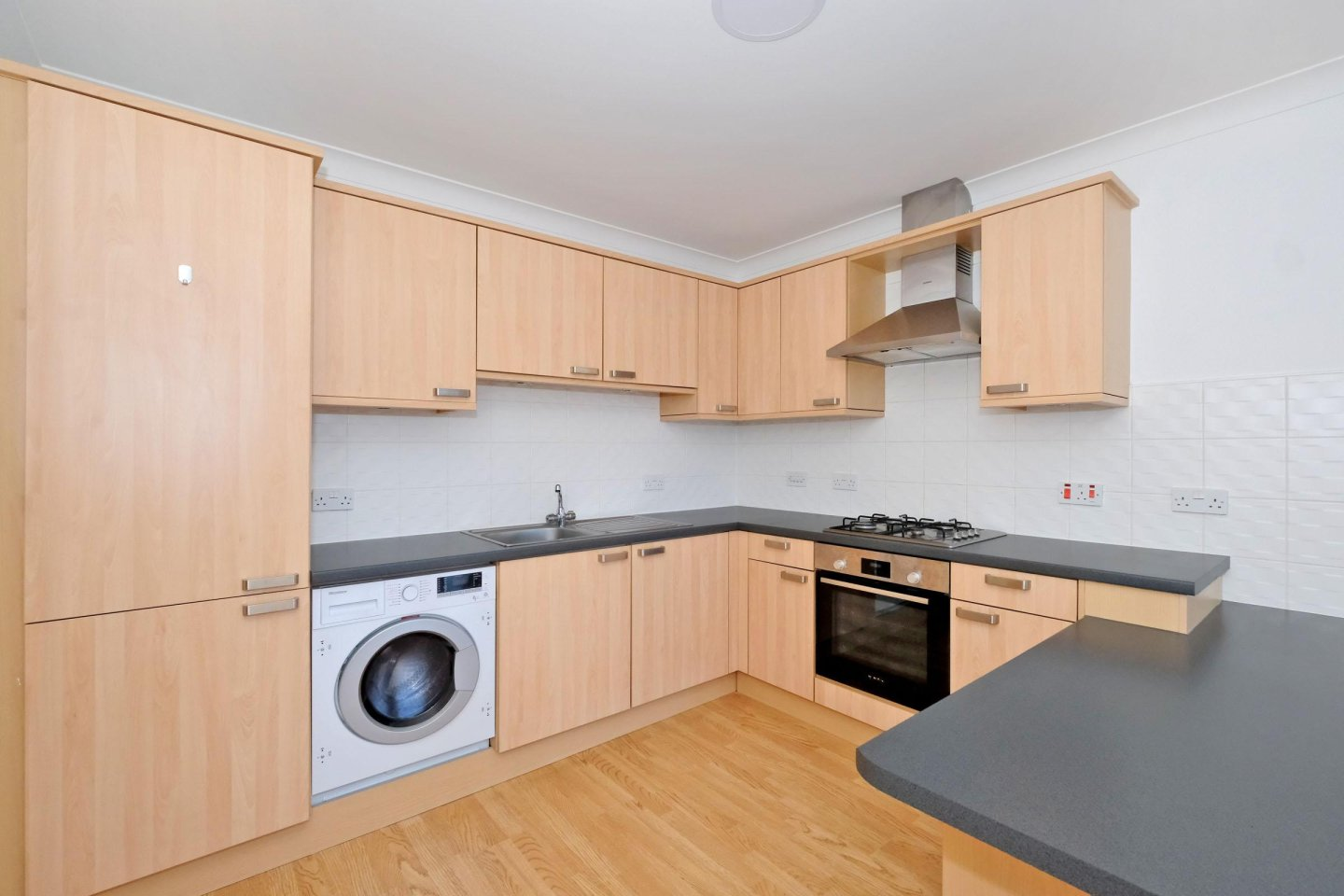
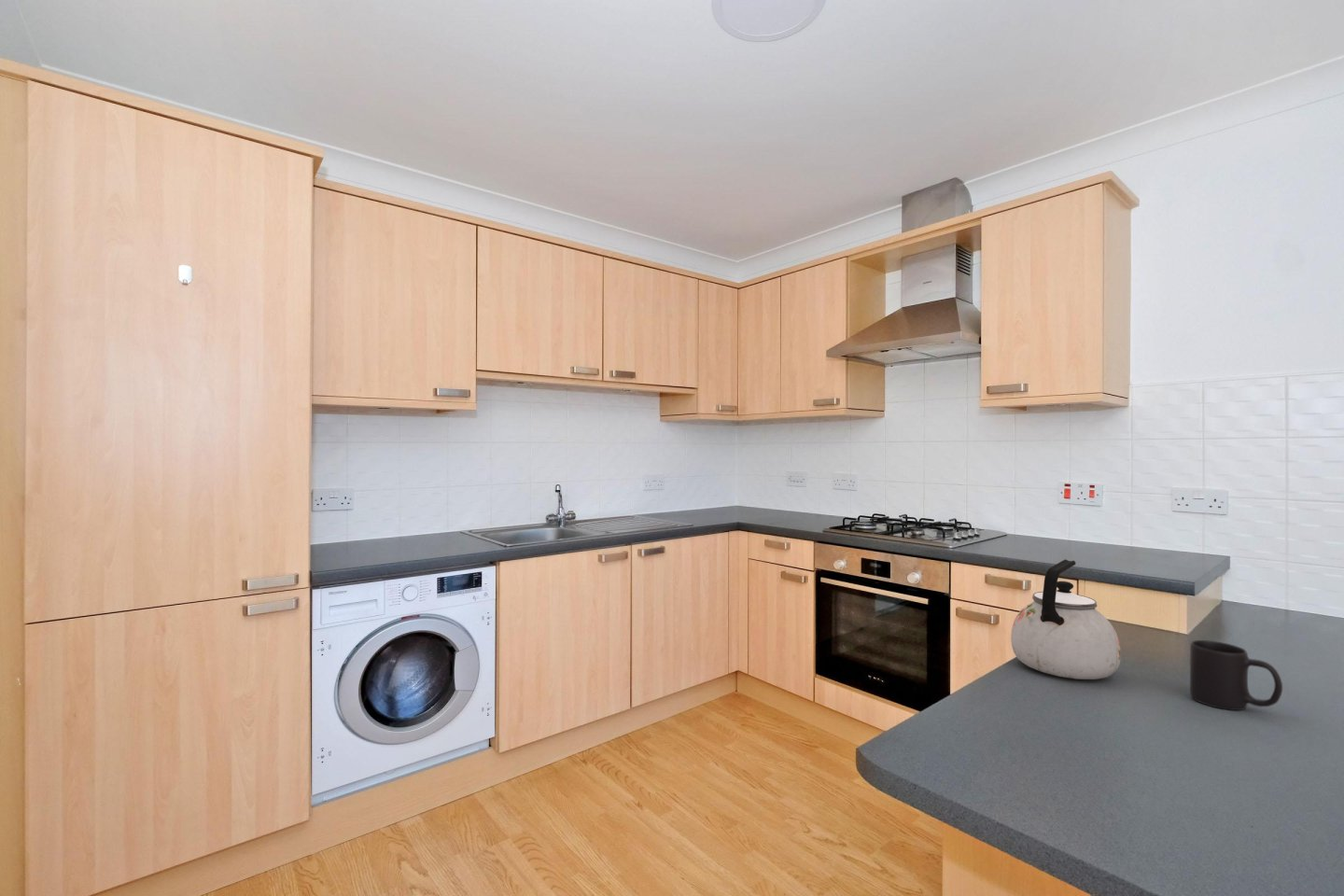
+ kettle (1063, 615)
+ mug (1234, 678)
